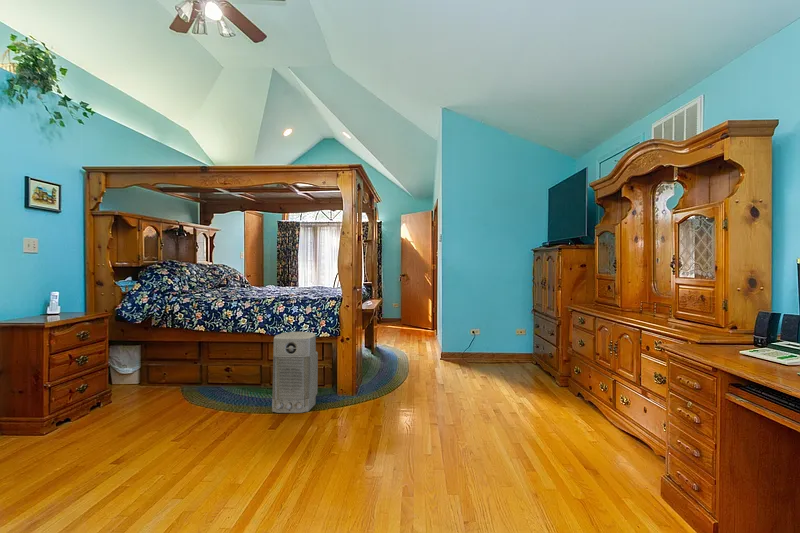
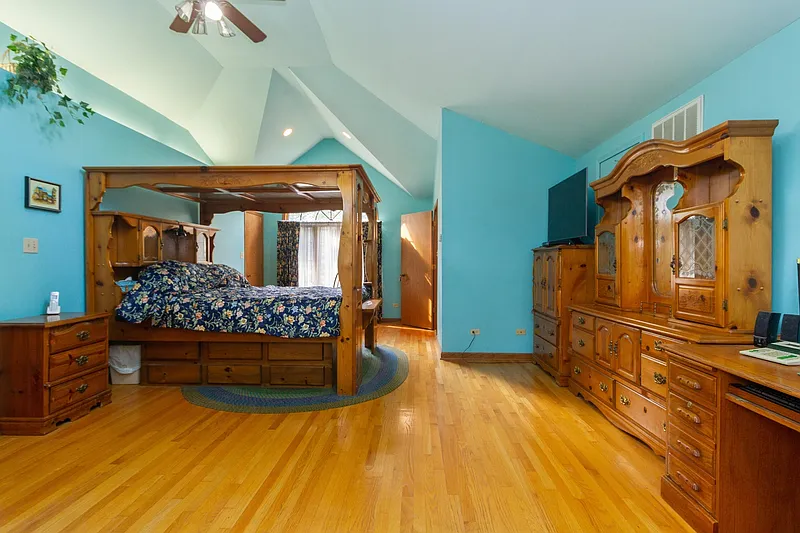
- air purifier (295, 369)
